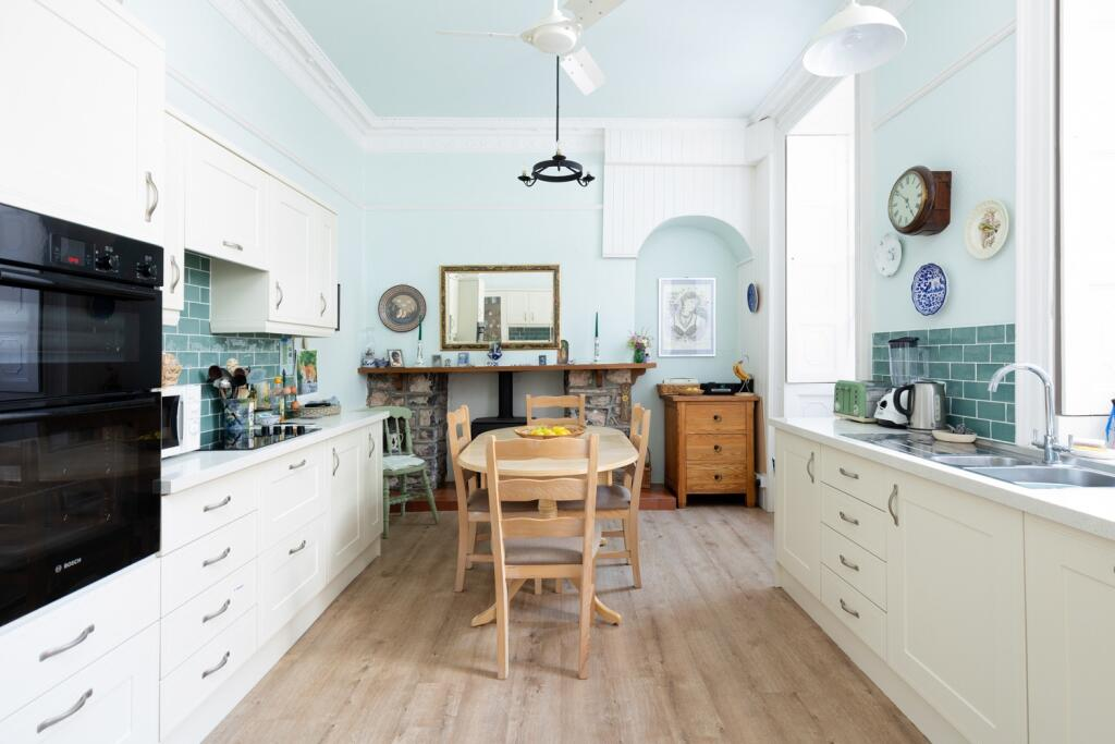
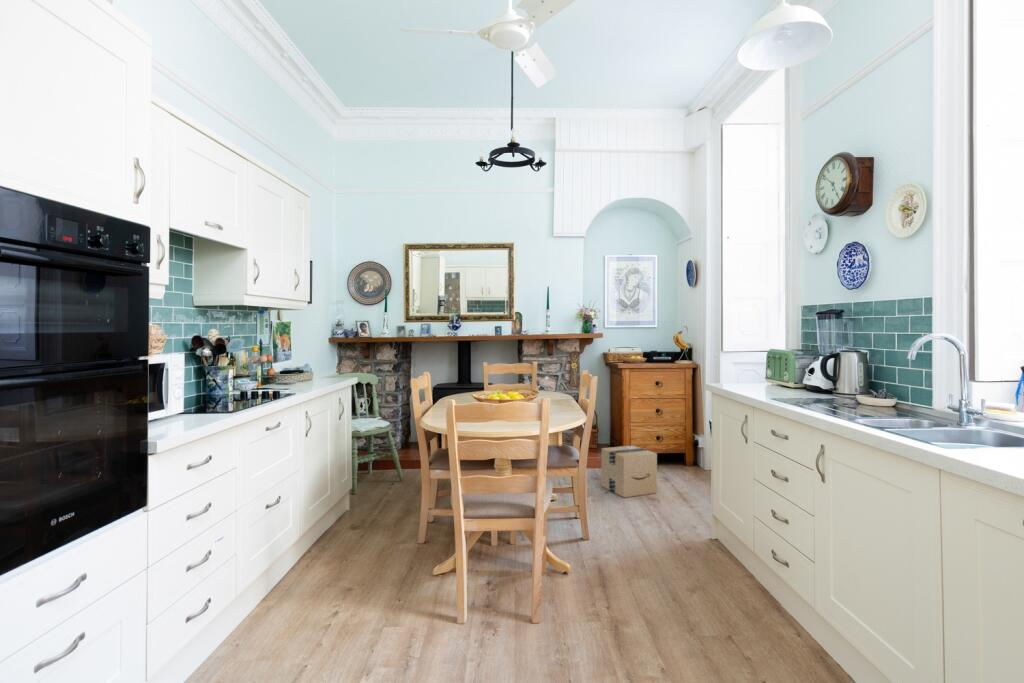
+ cardboard box (628, 470)
